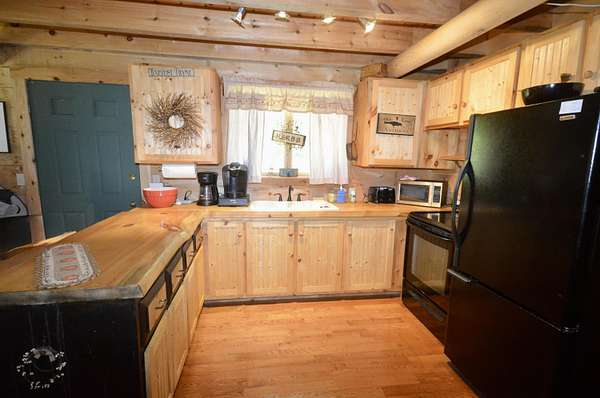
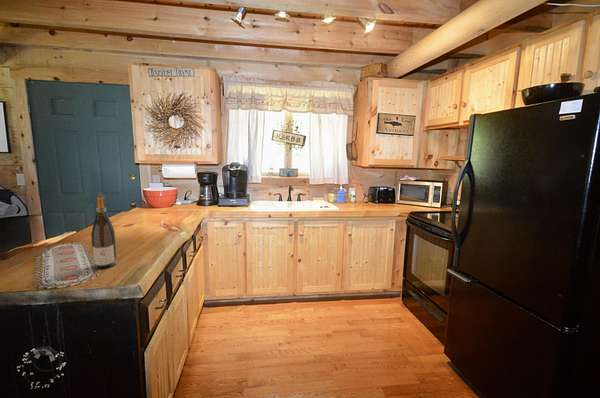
+ wine bottle (103, 230)
